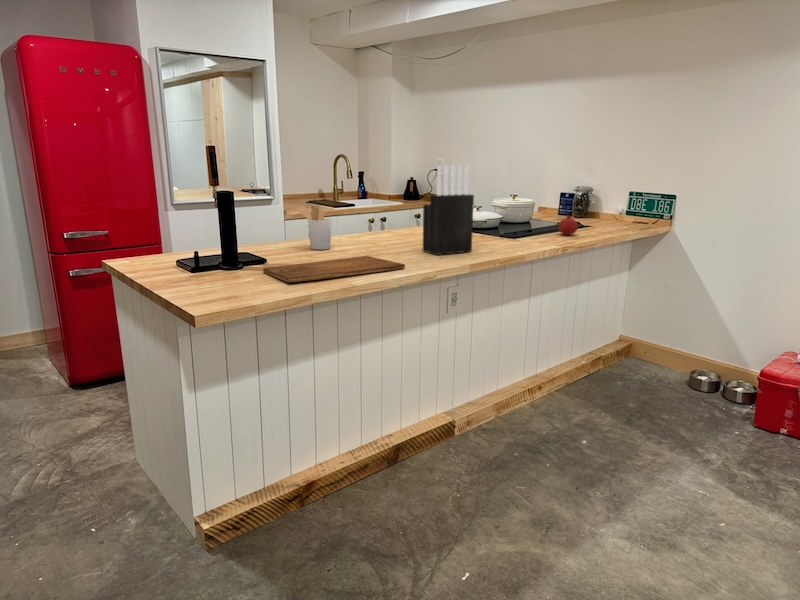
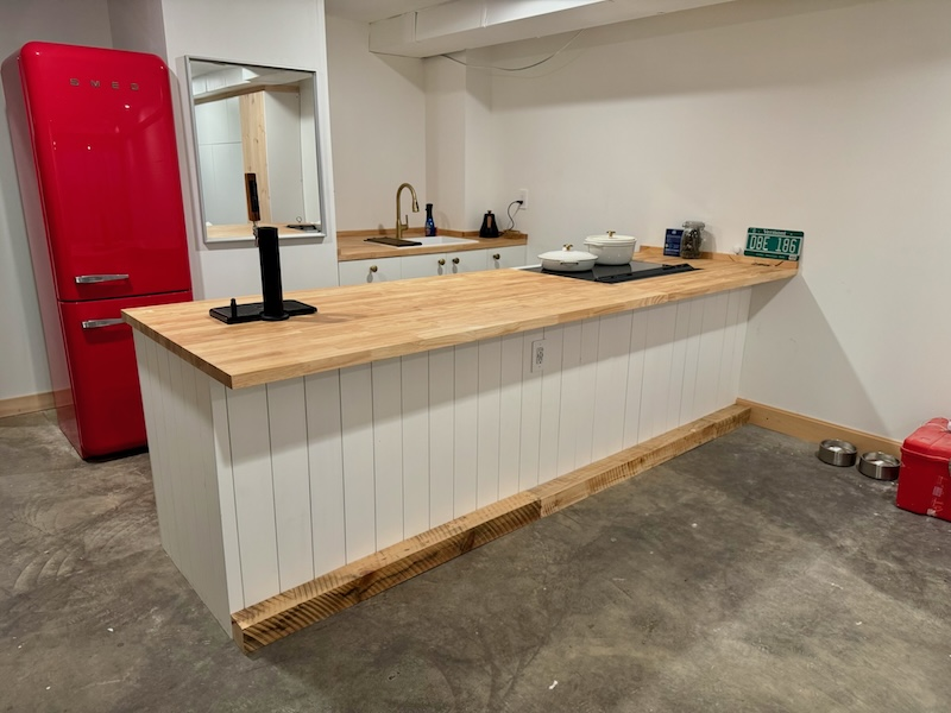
- cutting board (334, 268)
- fruit (568, 224)
- utensil holder (313, 226)
- knife block (446, 208)
